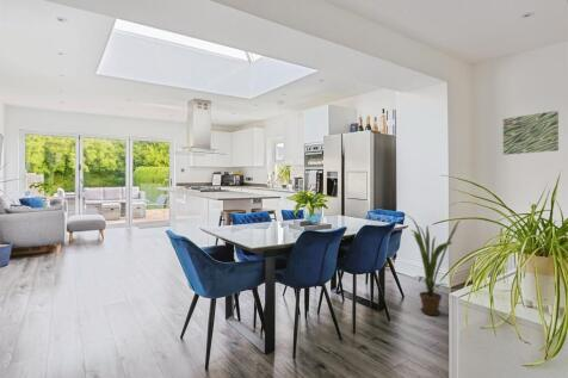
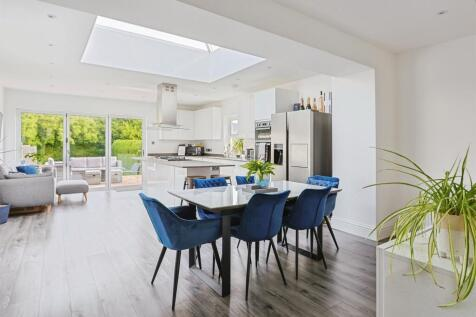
- wall art (529, 134)
- house plant (425, 262)
